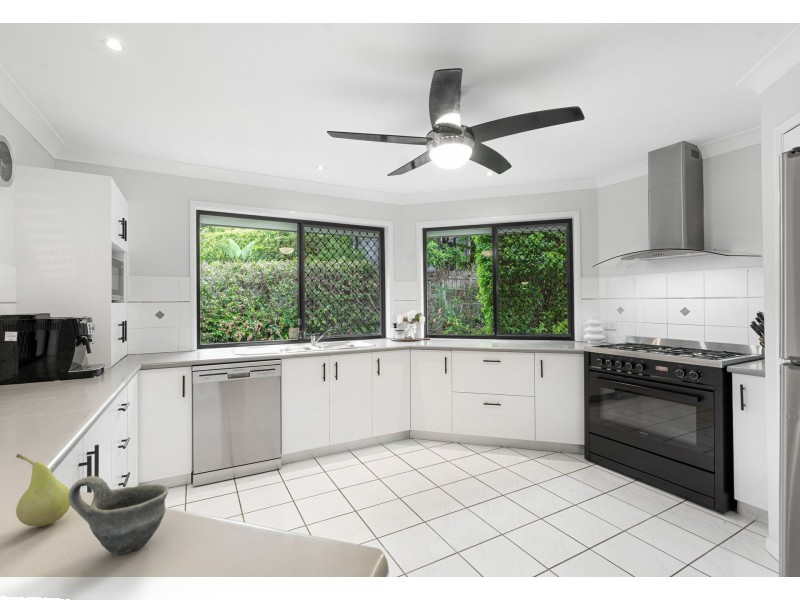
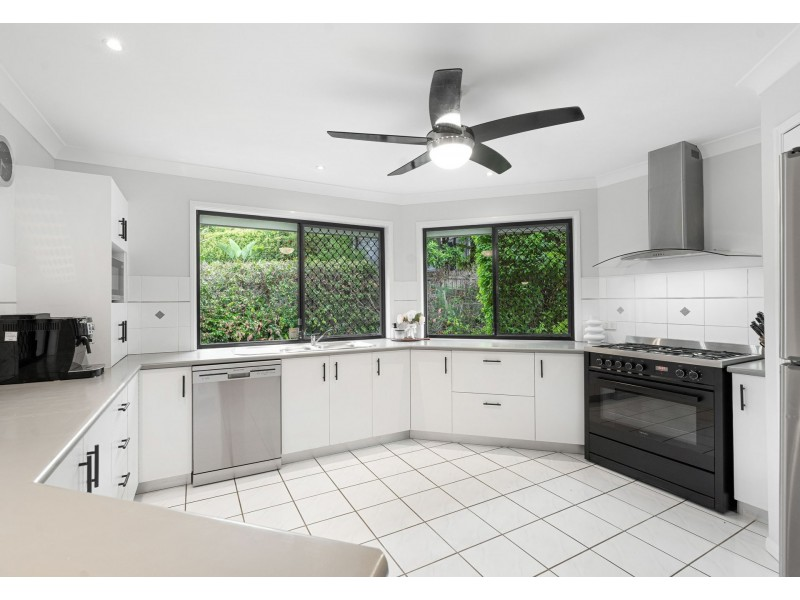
- cup (124, 509)
- fruit (41, 488)
